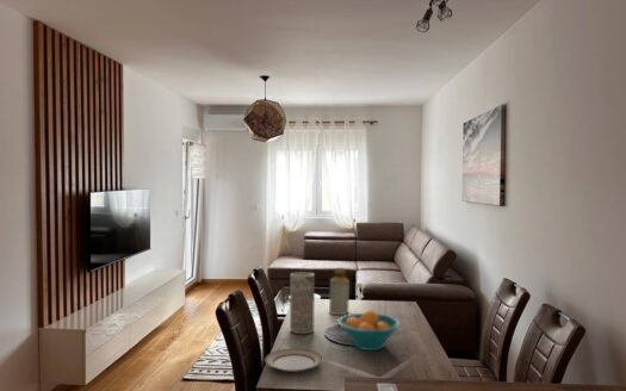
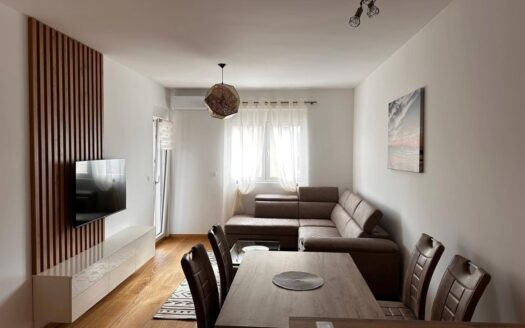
- fruit bowl (368, 328)
- plate (293, 361)
- vase (302, 302)
- bottle (339, 290)
